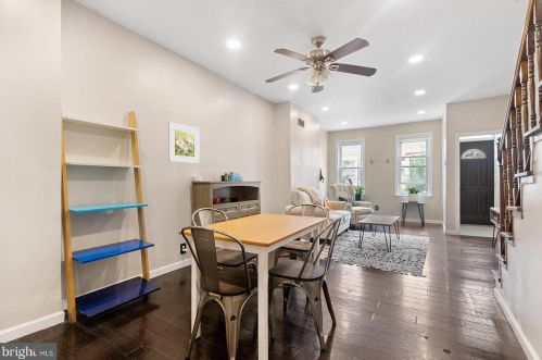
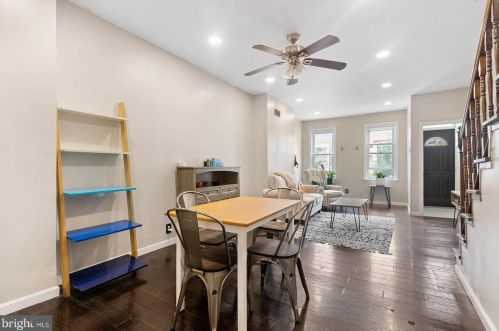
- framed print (185, 144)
